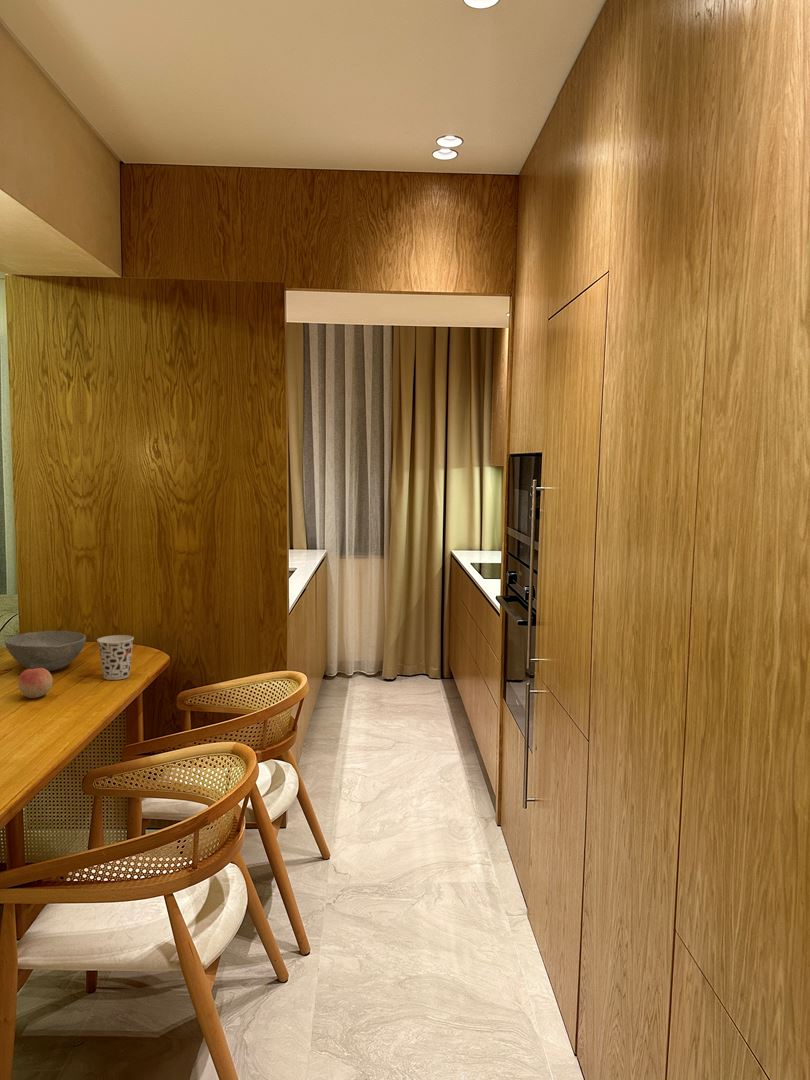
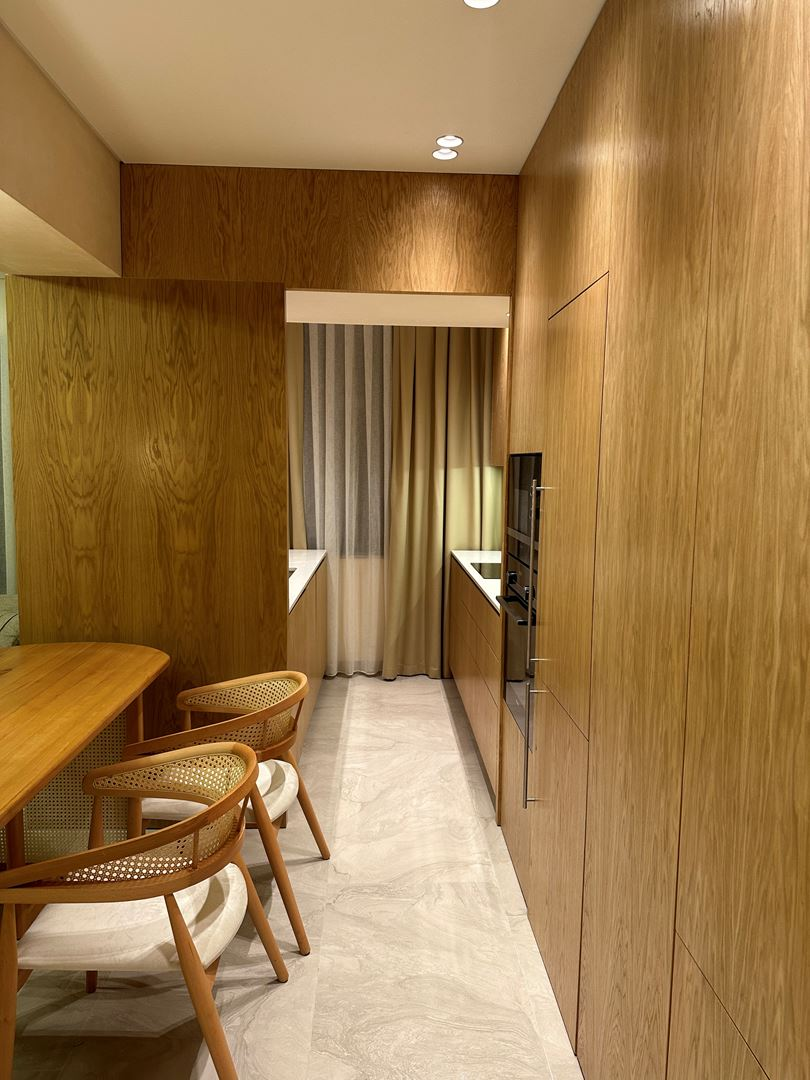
- fruit (35, 682)
- cup (116, 657)
- bowl (47, 652)
